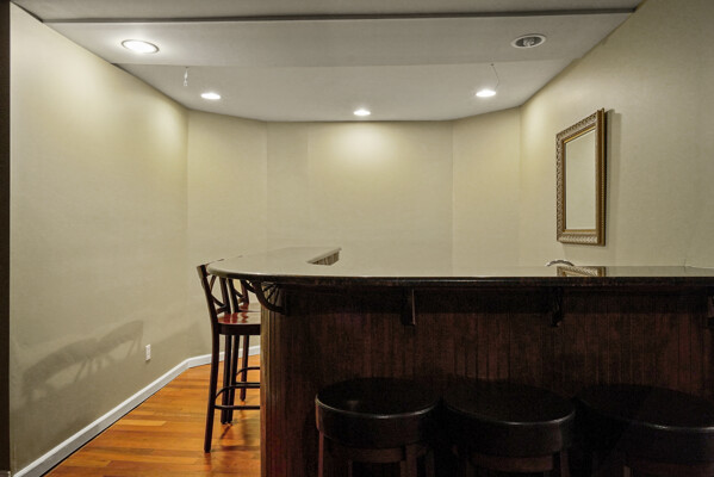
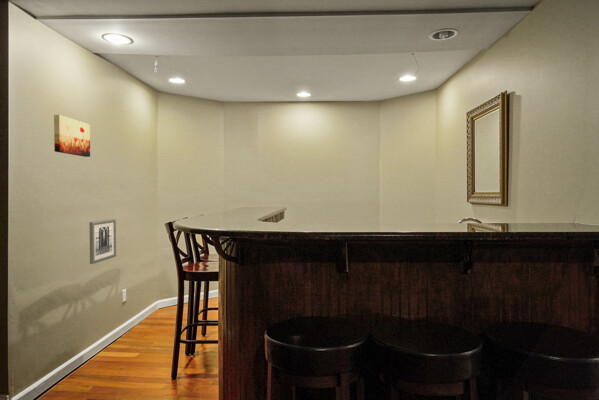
+ wall art (73, 137)
+ wall art (103, 240)
